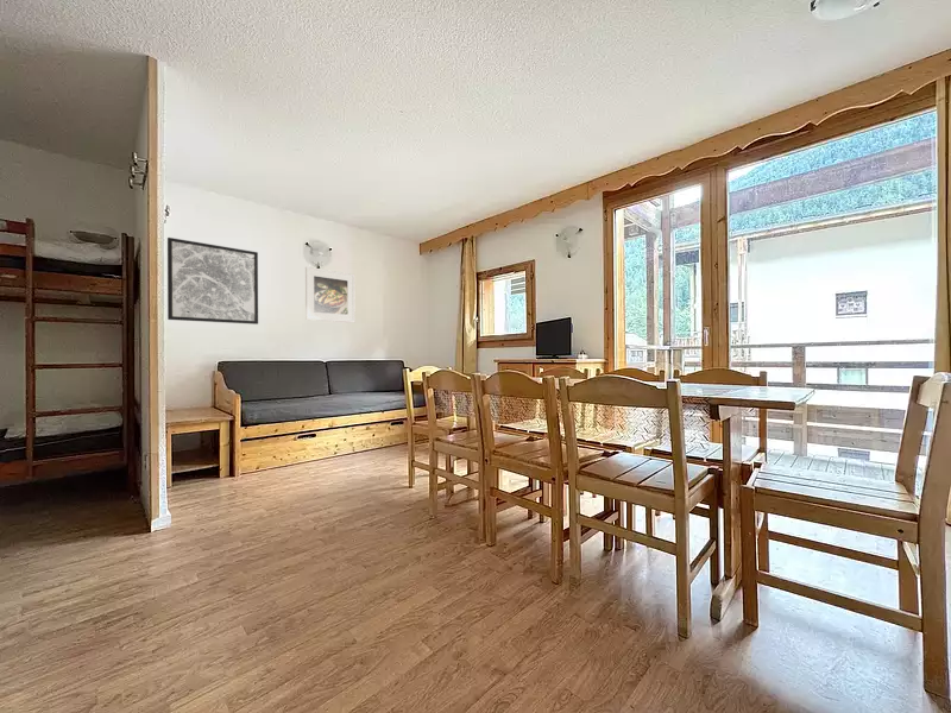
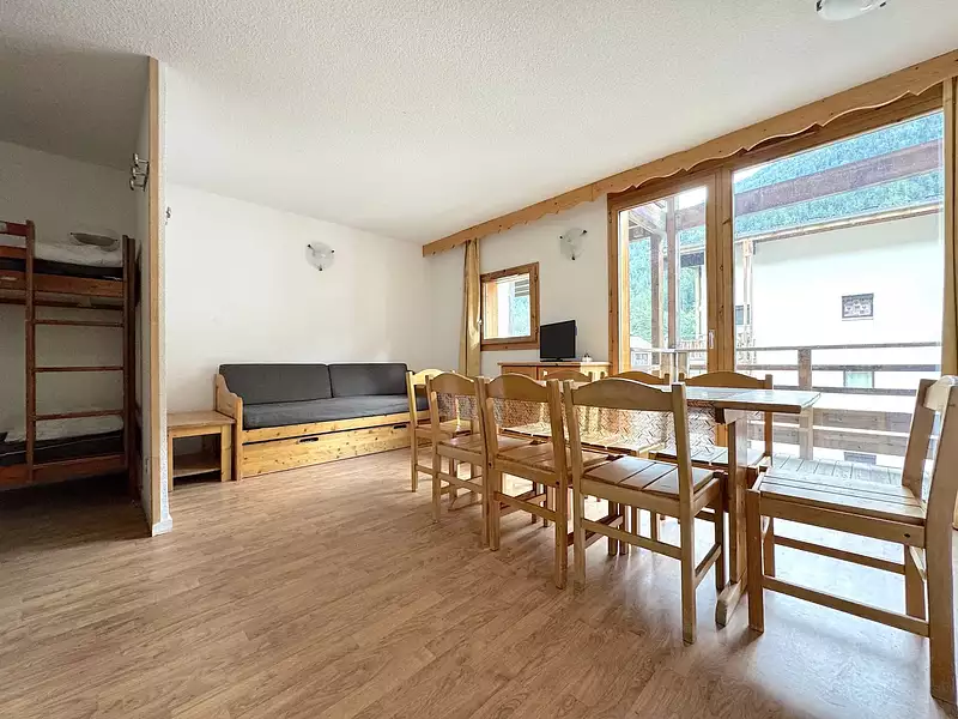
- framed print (330, 296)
- wall art (215, 283)
